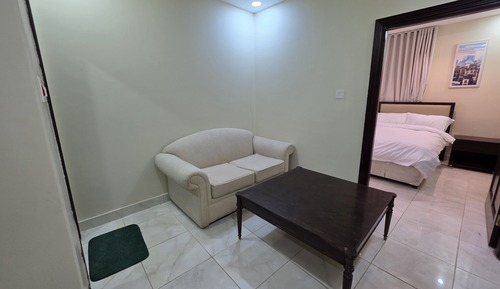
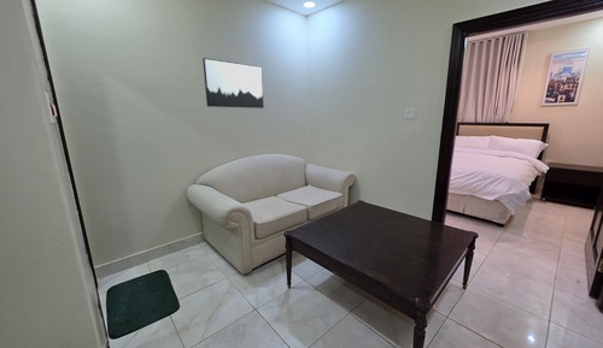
+ wall art (235, 85)
